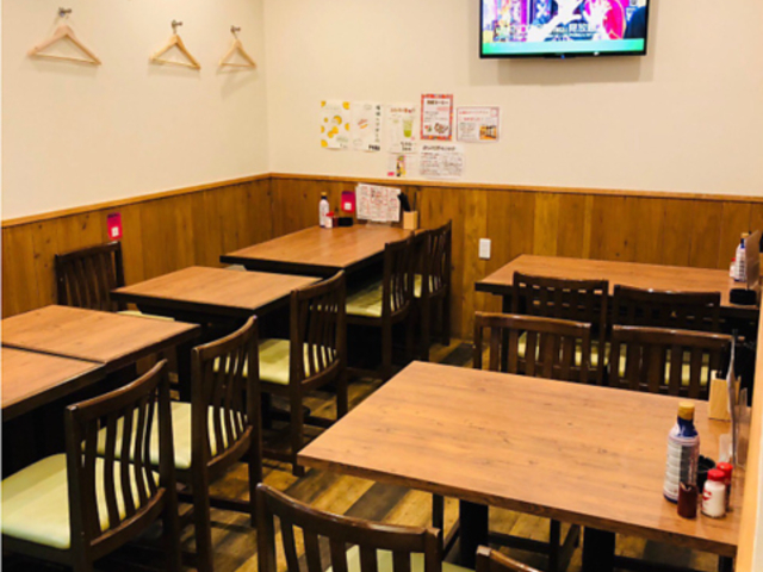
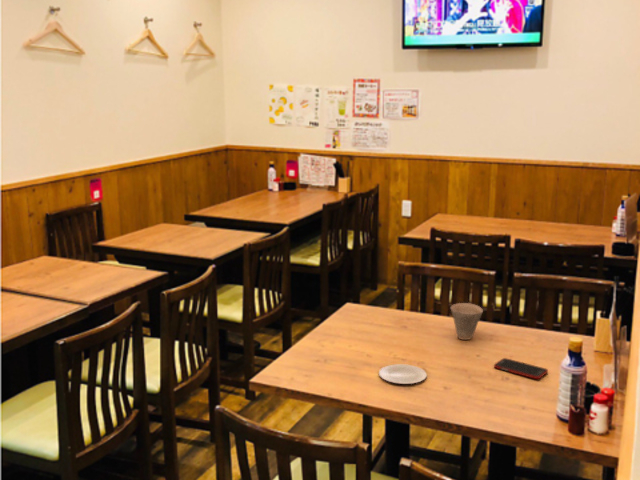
+ plate (404, 364)
+ cup (466, 322)
+ cell phone (520, 368)
